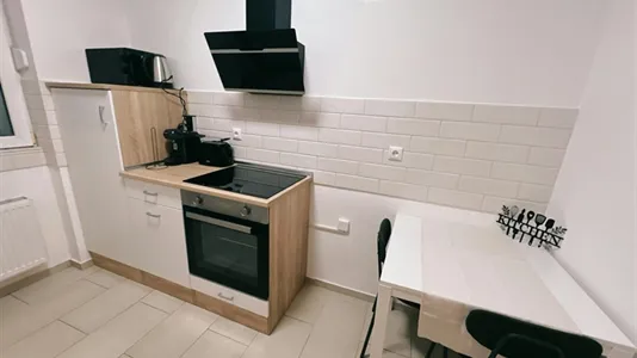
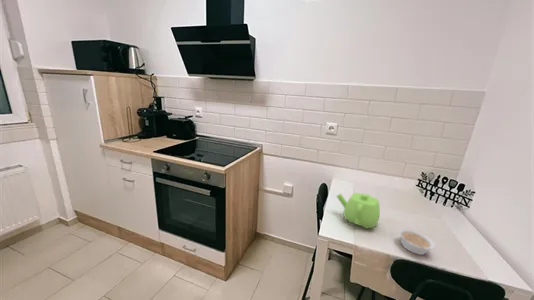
+ teapot (356, 206)
+ legume (416, 242)
